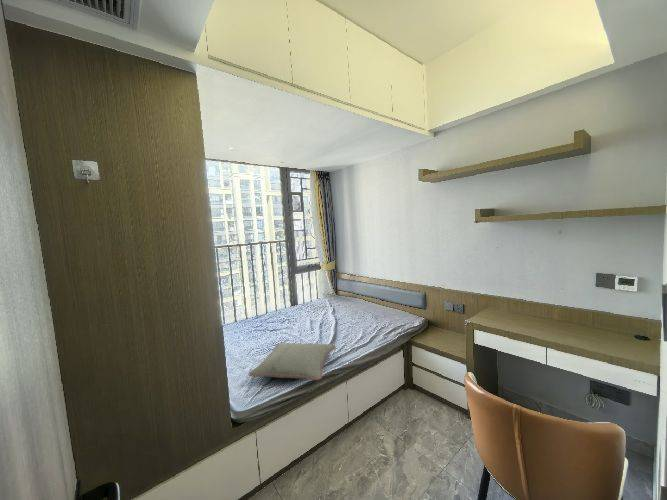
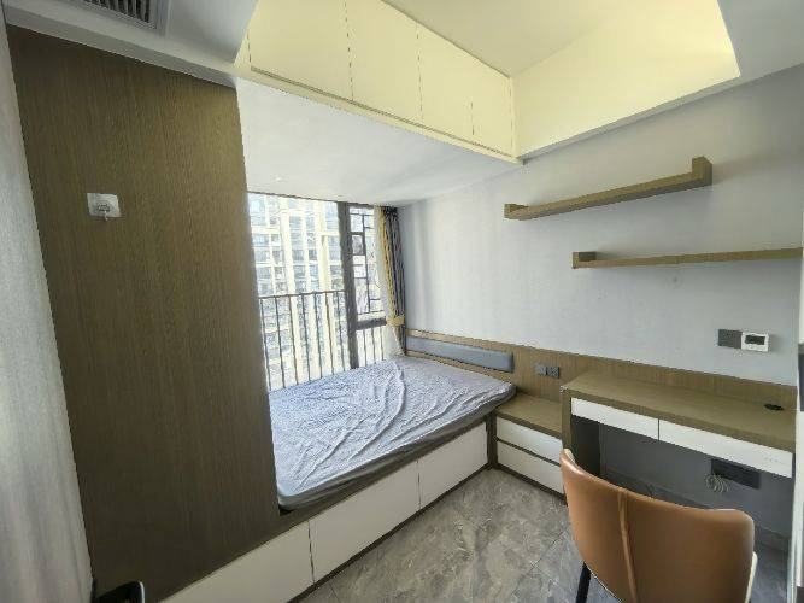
- pillow (295, 358)
